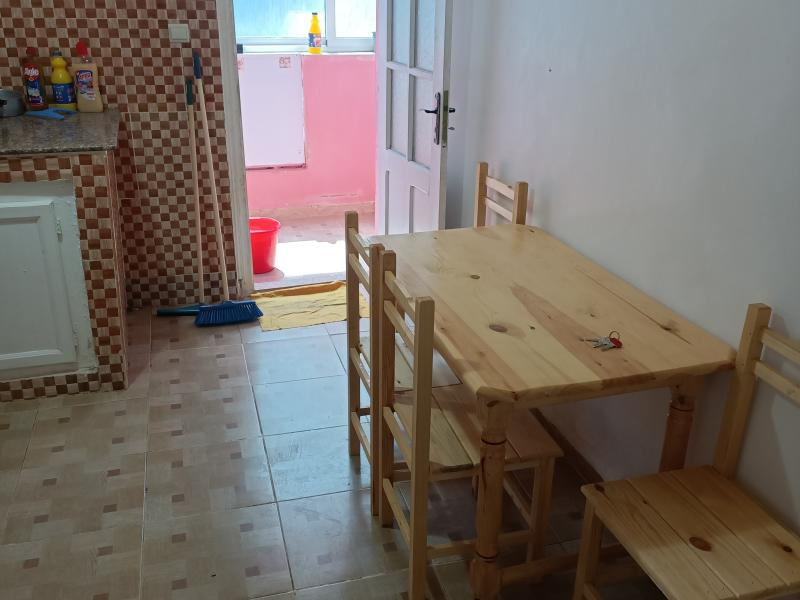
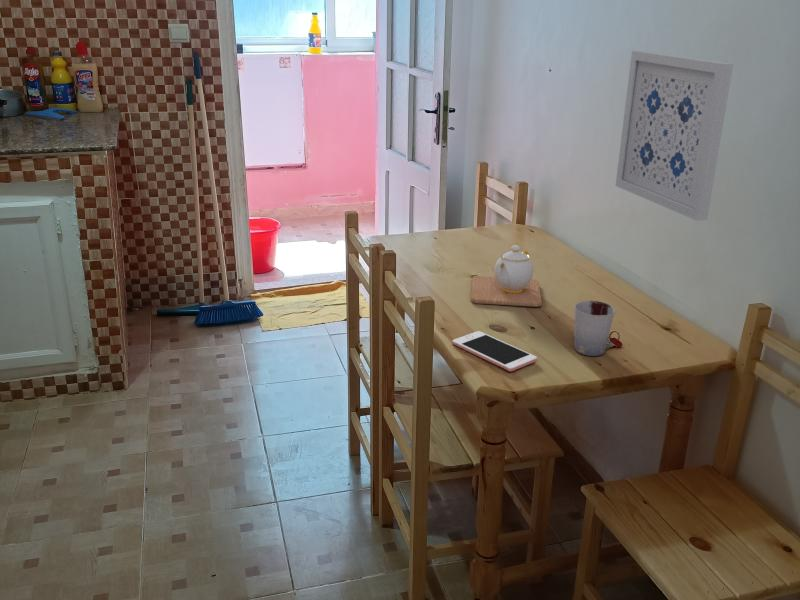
+ cell phone (493, 350)
+ wall art (667, 131)
+ cup (590, 326)
+ teapot (507, 269)
